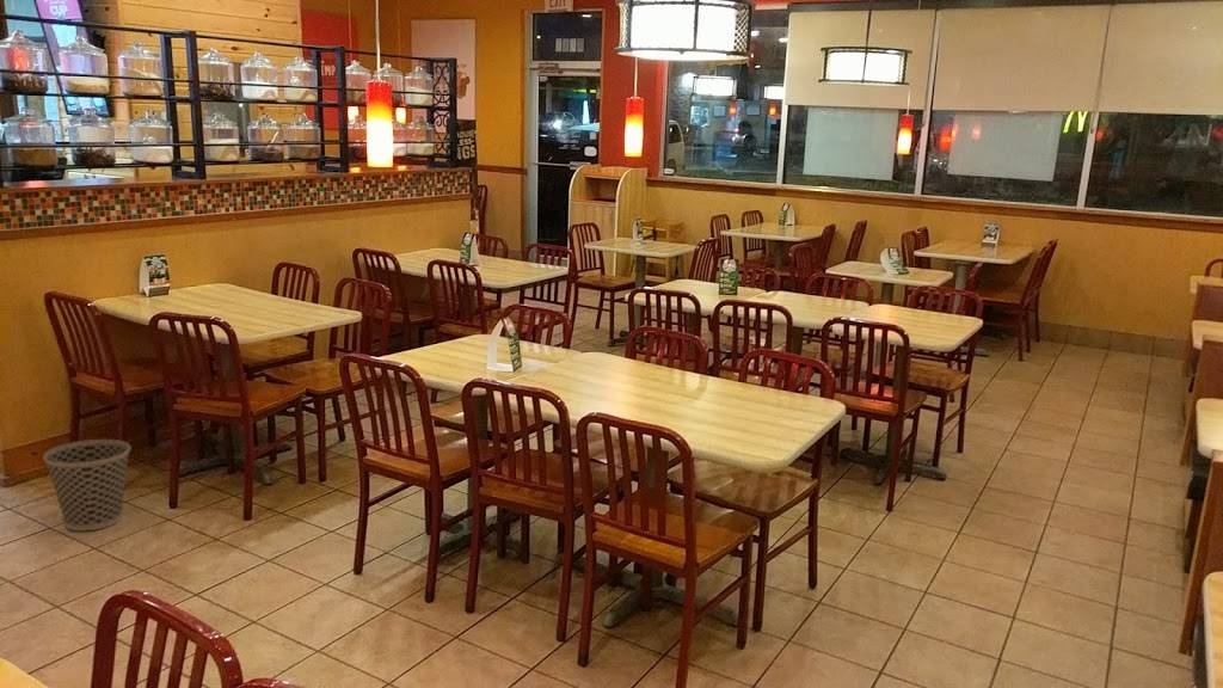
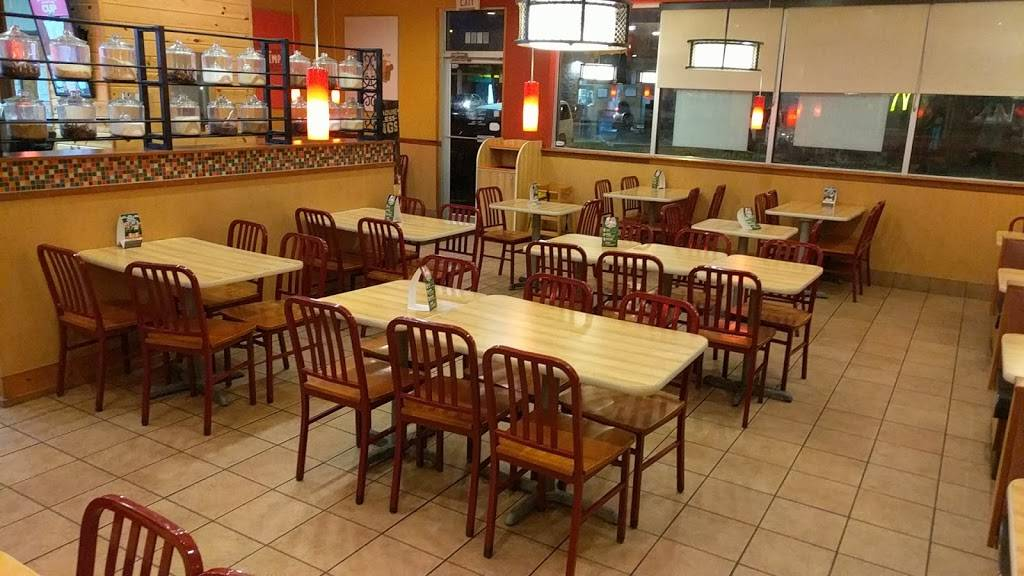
- wastebasket (90, 486)
